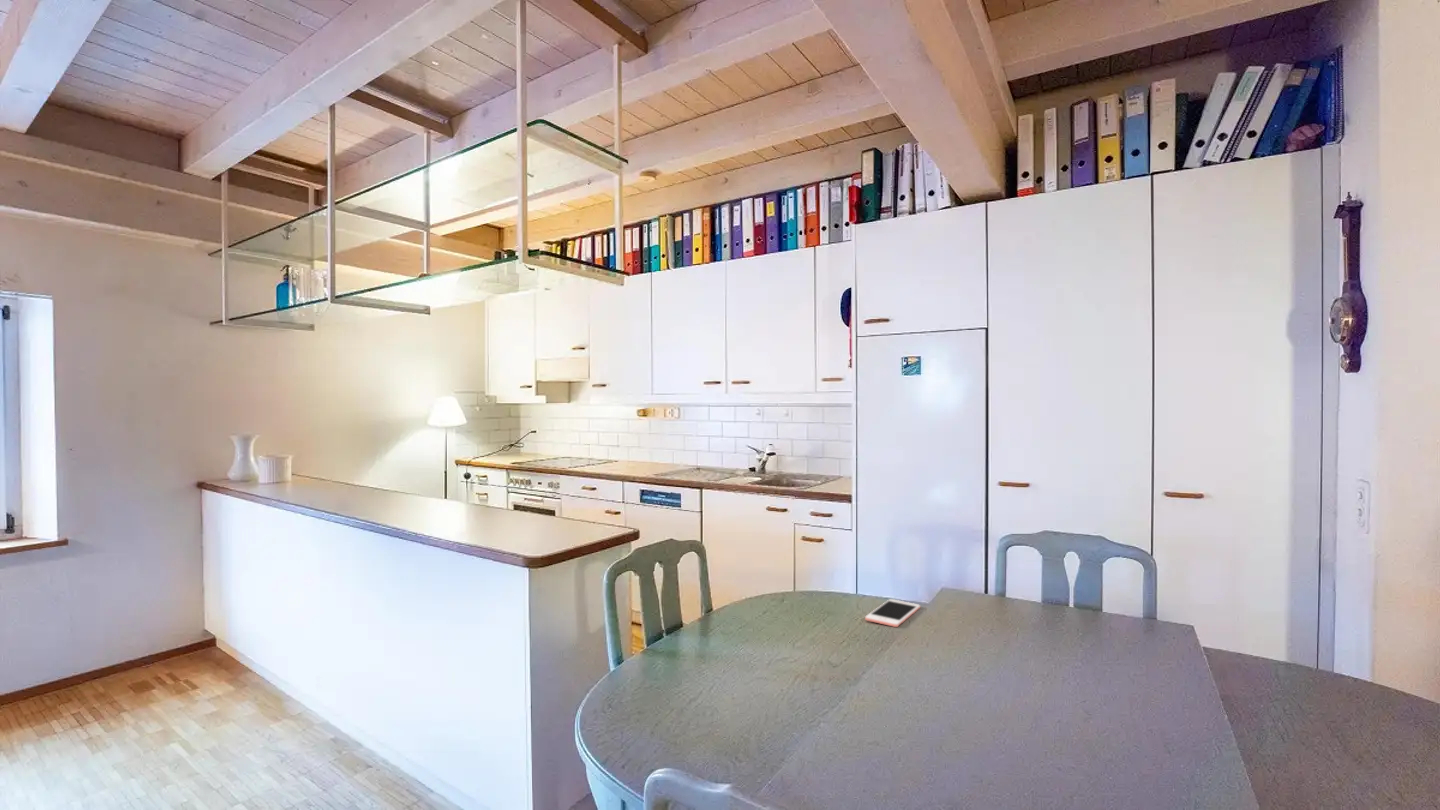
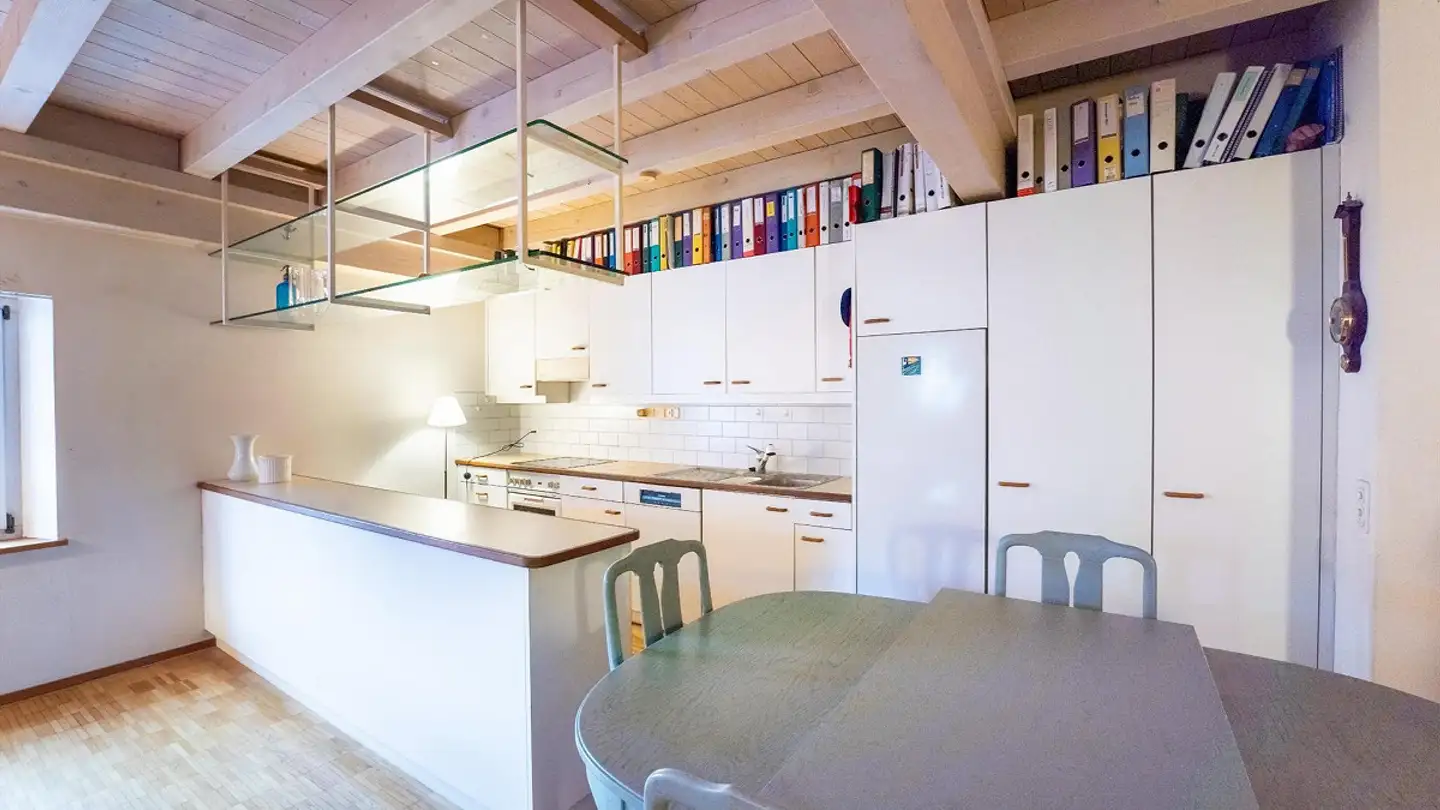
- cell phone (893, 612)
